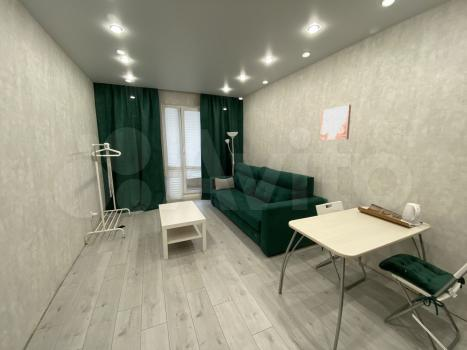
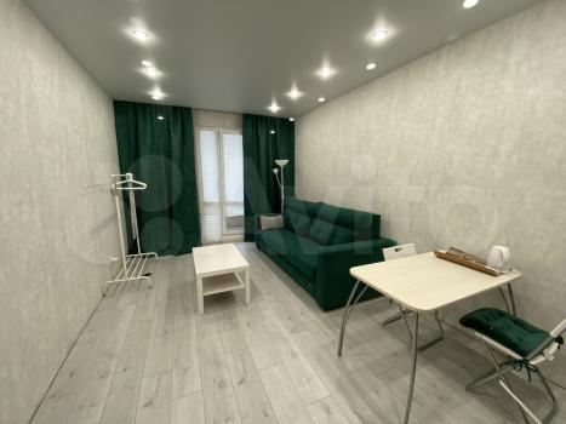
- wall art (333, 124)
